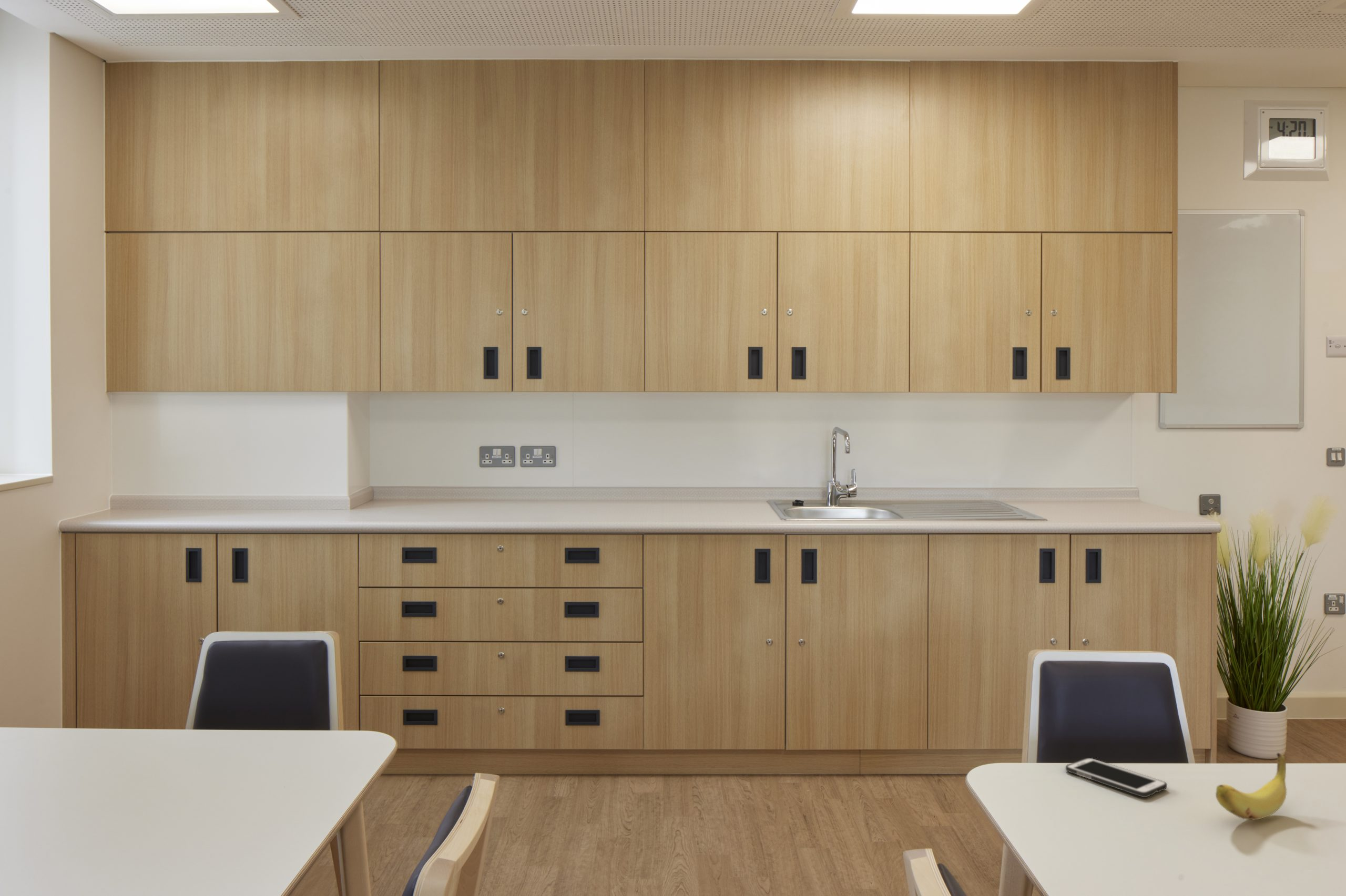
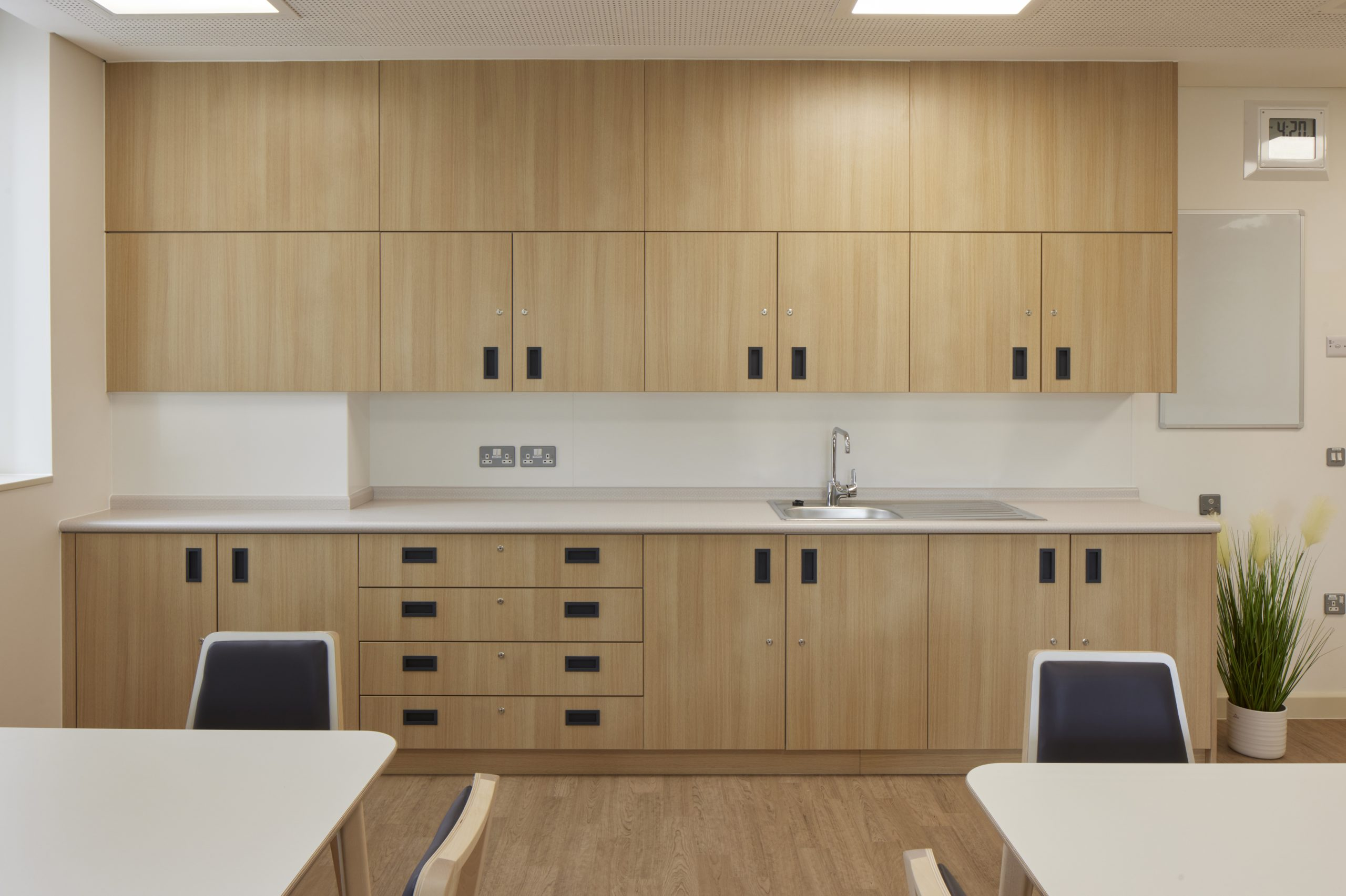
- cell phone (1115, 777)
- banana (1253, 792)
